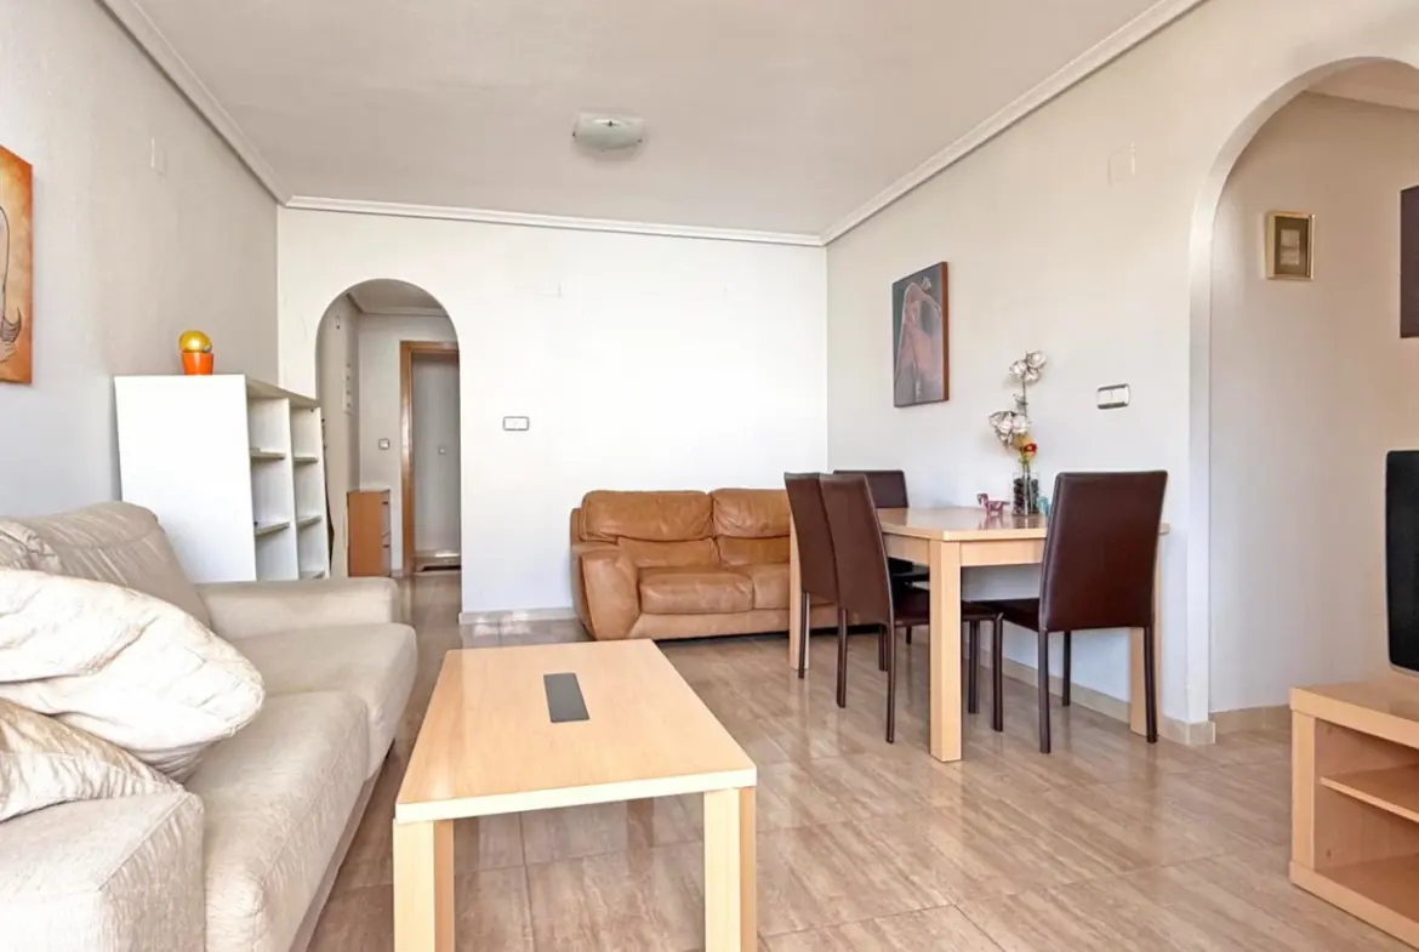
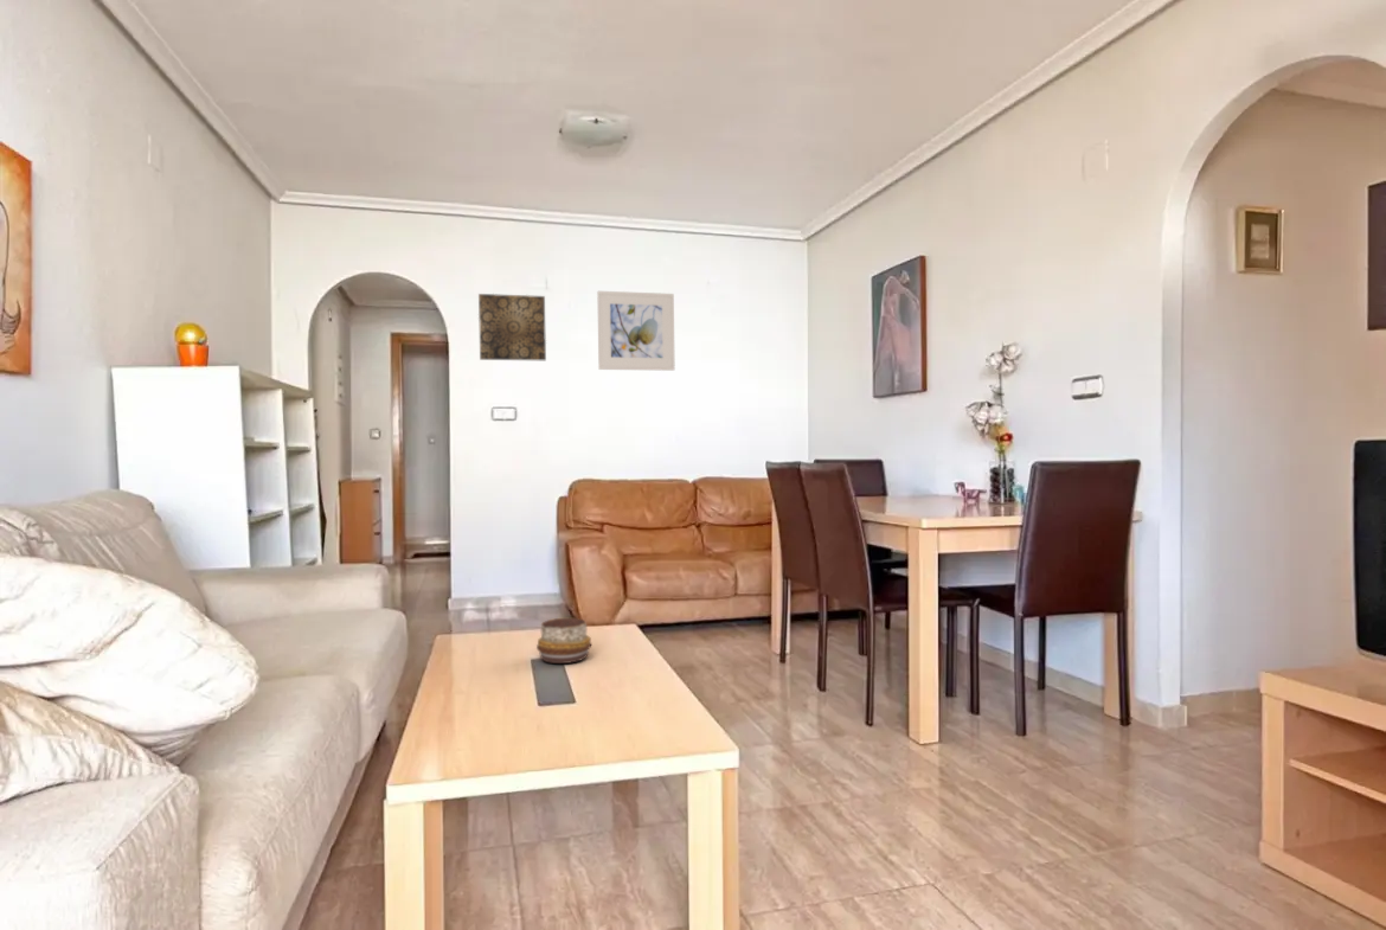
+ wall art (512, 327)
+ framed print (636, 331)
+ decorative bowl (564, 640)
